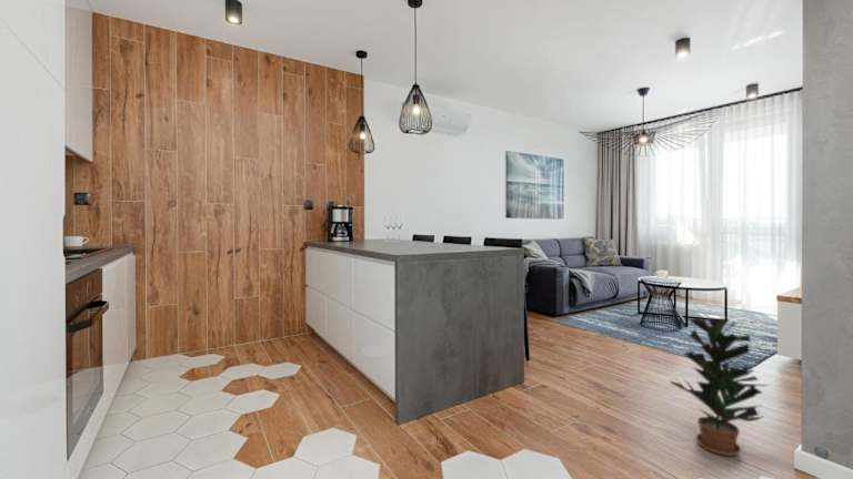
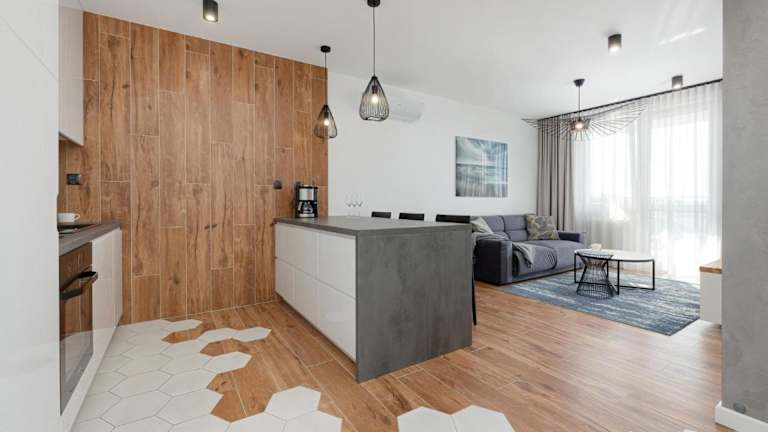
- potted plant (722, 383)
